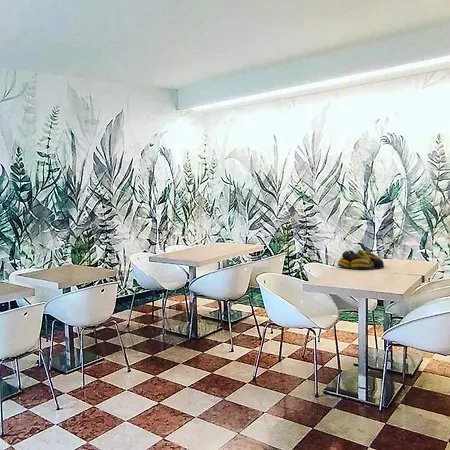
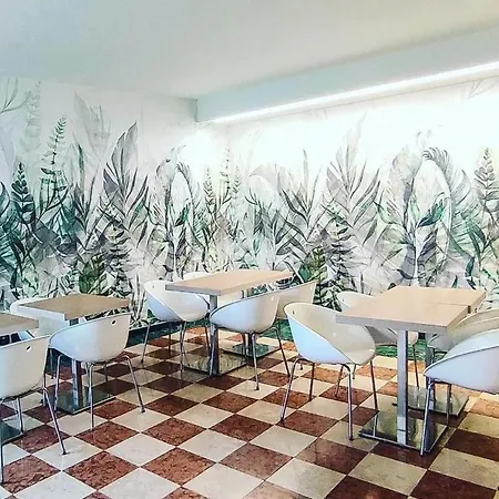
- fruit bowl (360, 258)
